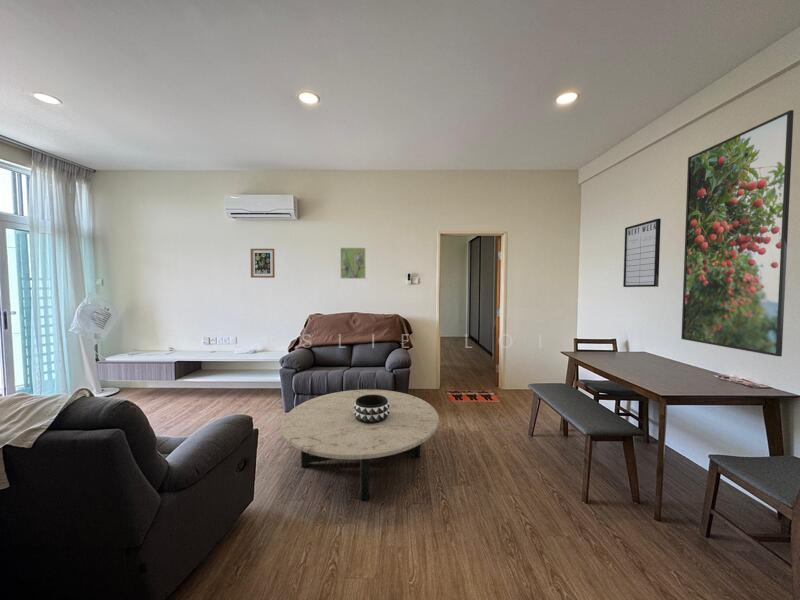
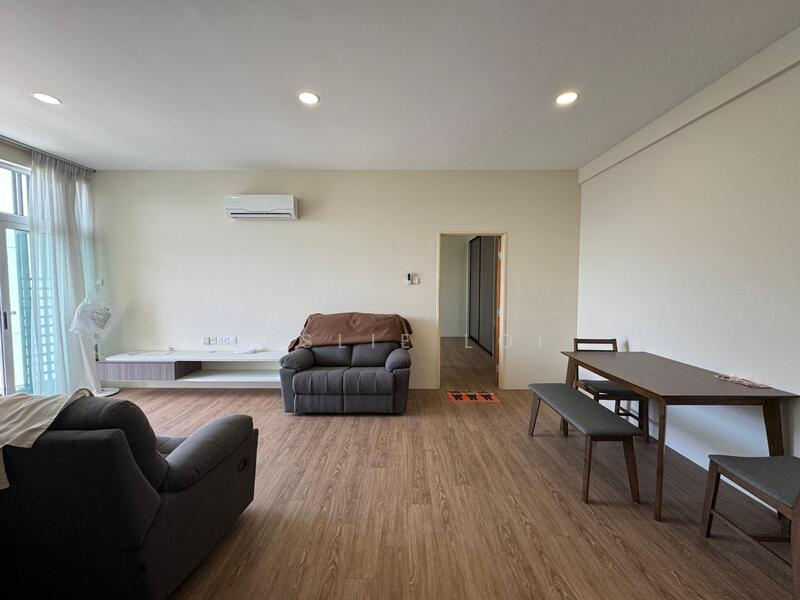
- wall art (262, 263)
- writing board (640, 255)
- decorative bowl (371, 408)
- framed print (728, 243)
- coffee table (362, 437)
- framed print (353, 263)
